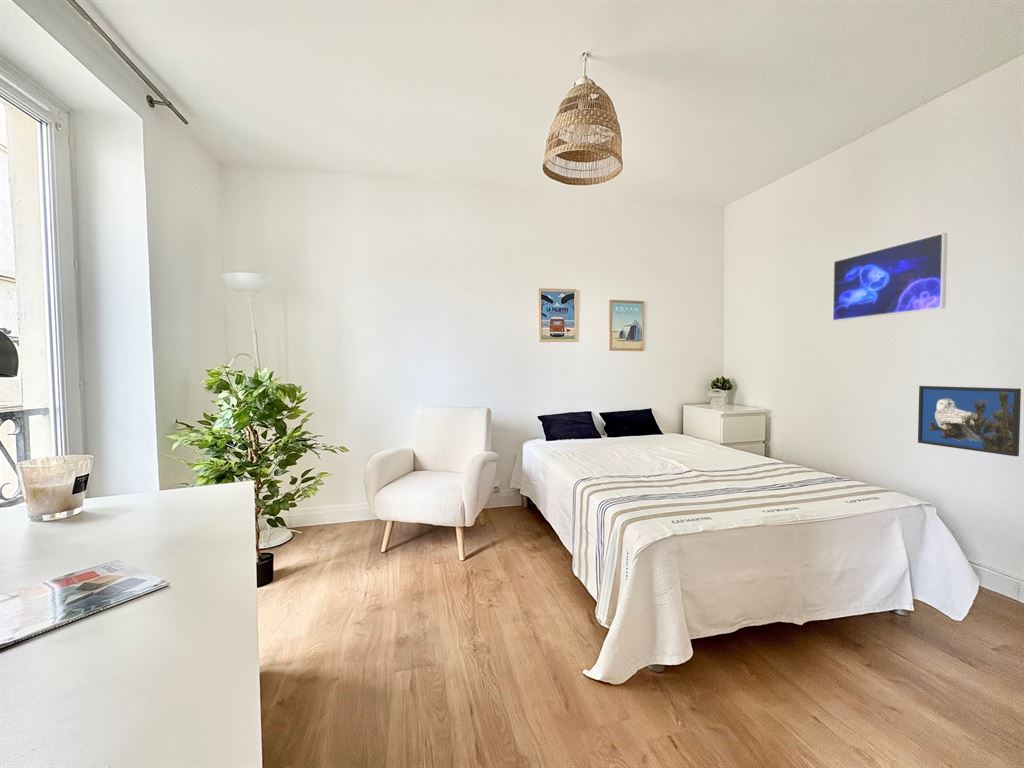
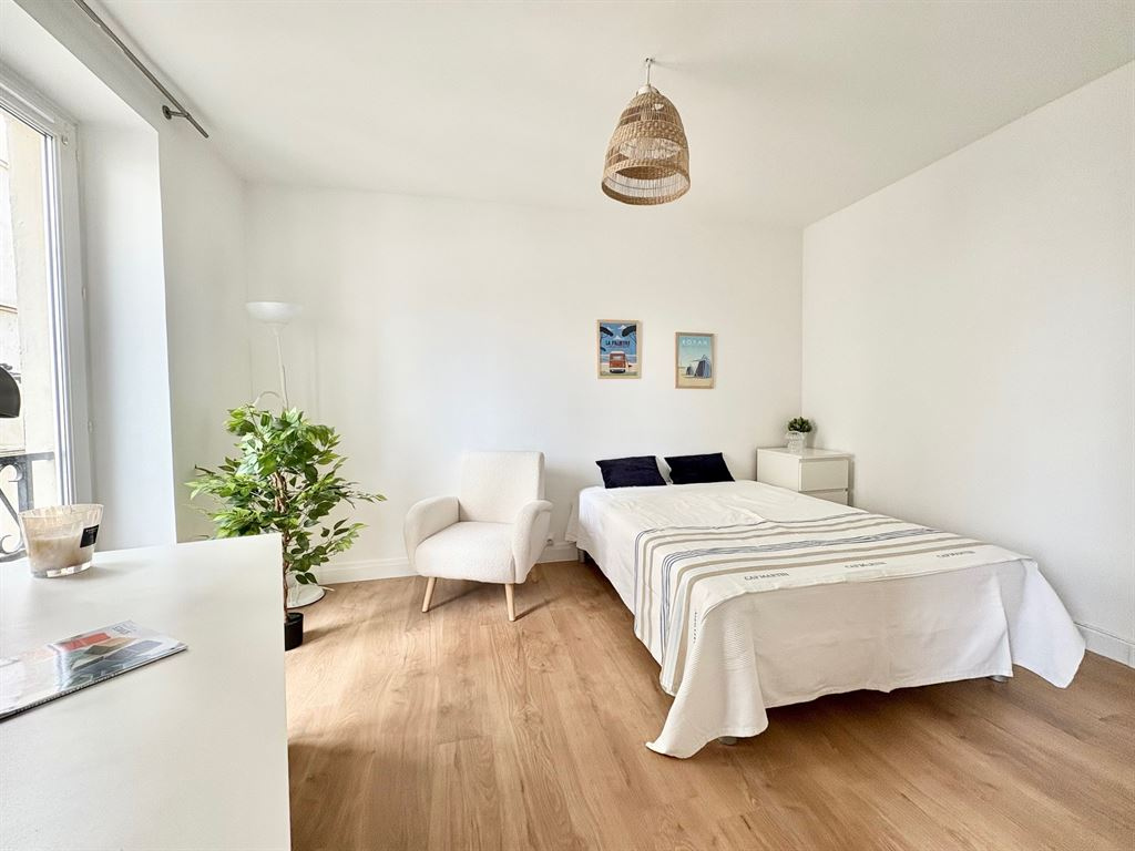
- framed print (883, 282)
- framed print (964, 418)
